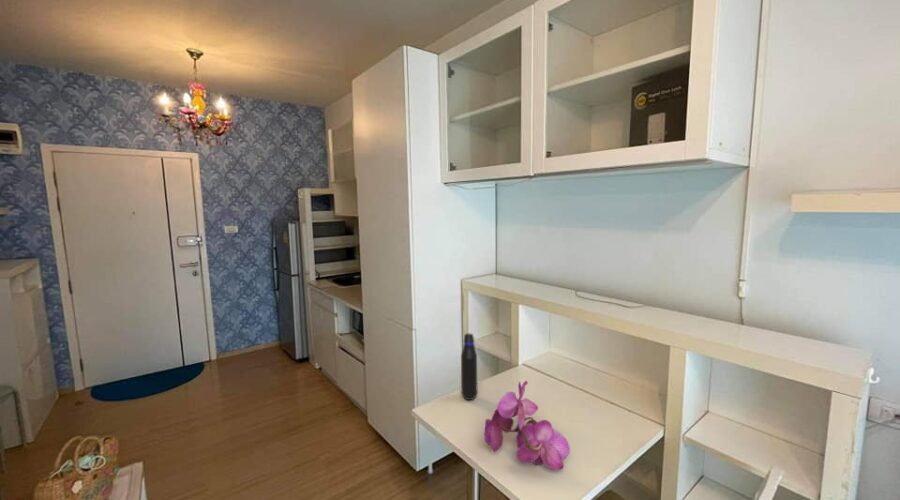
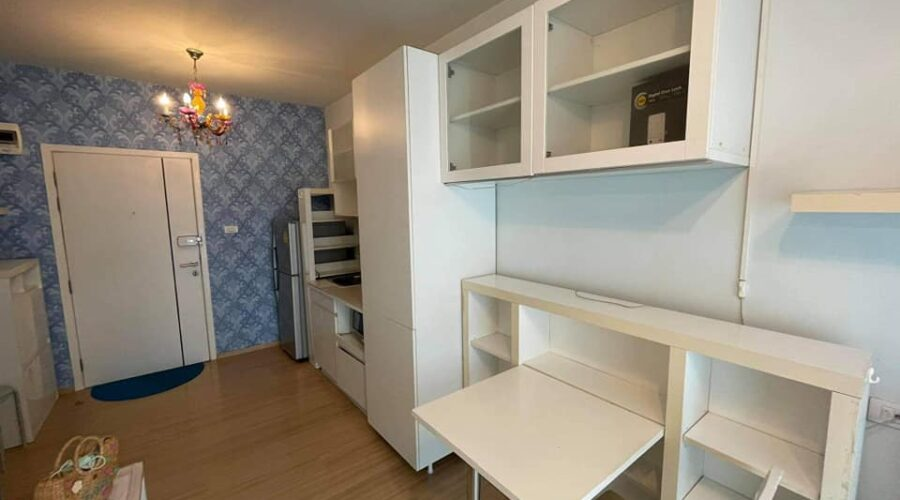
- flower (525, 418)
- water bottle (469, 366)
